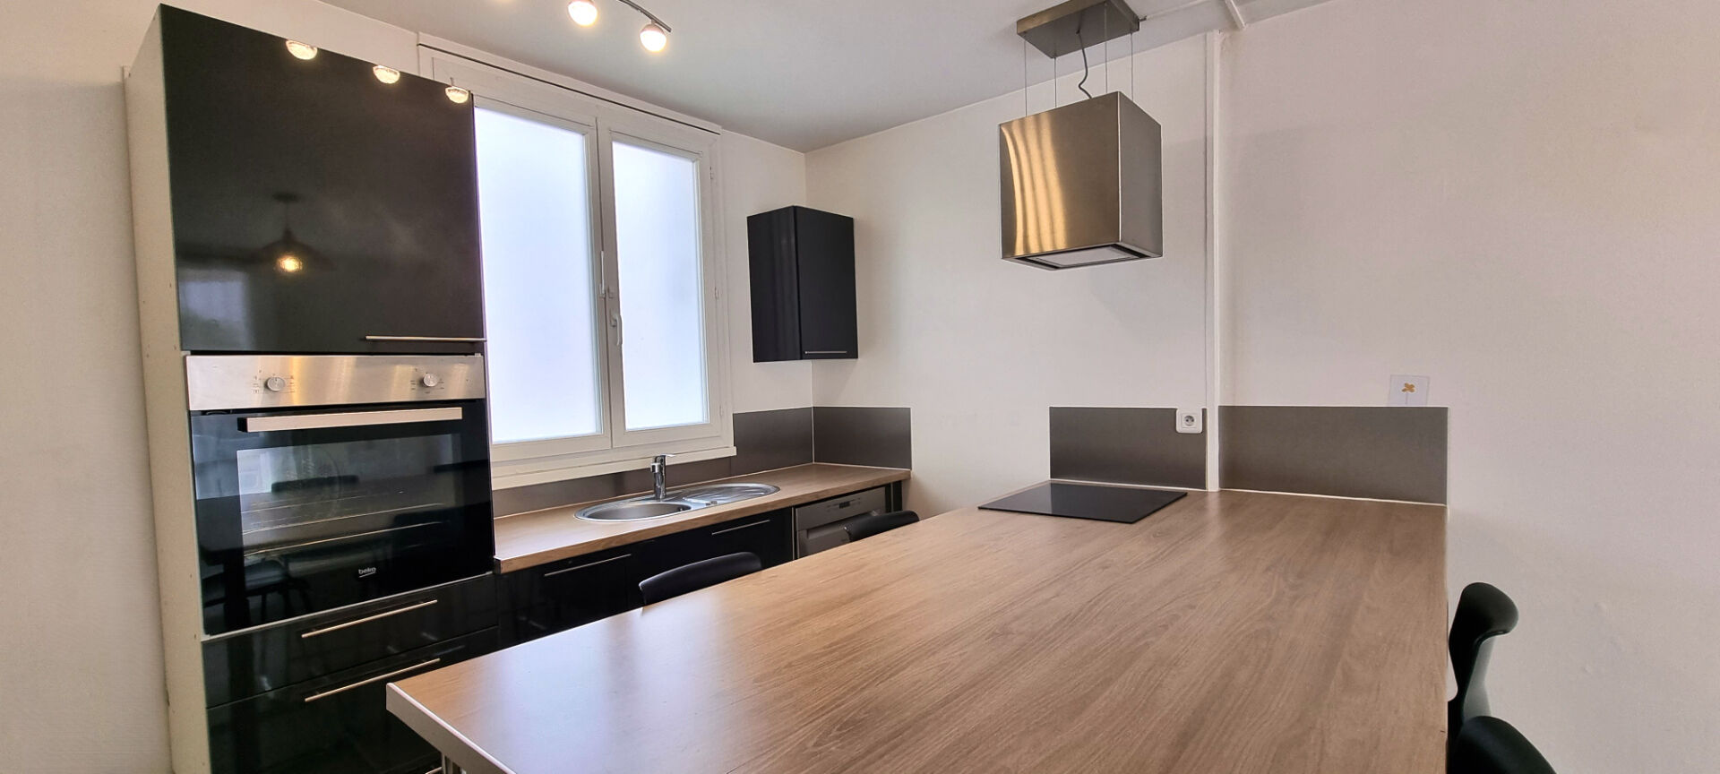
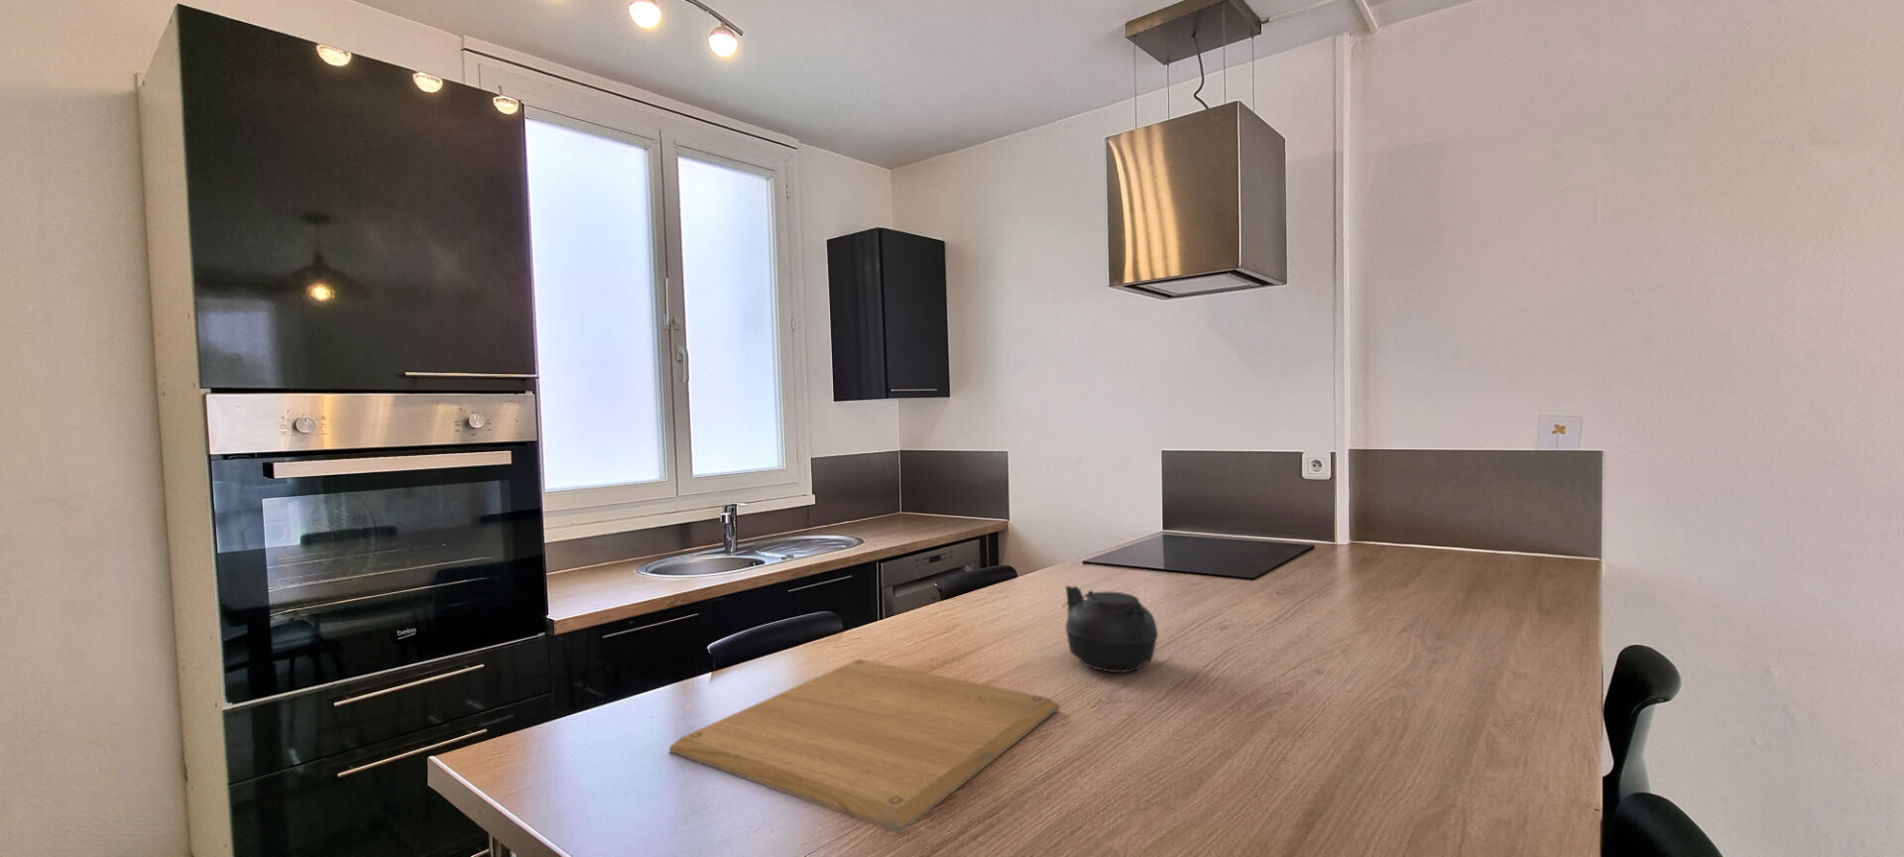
+ chopping board (873, 722)
+ teapot (1104, 628)
